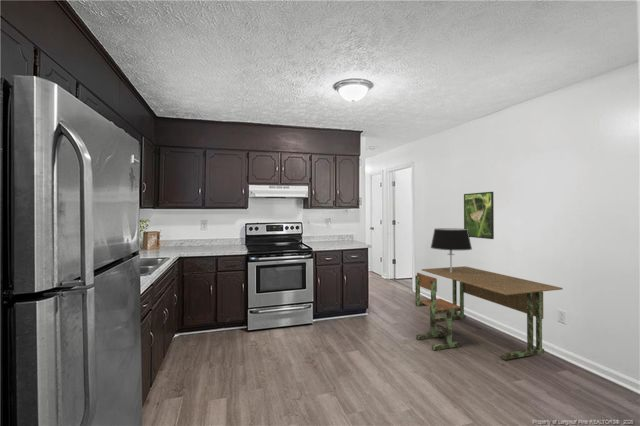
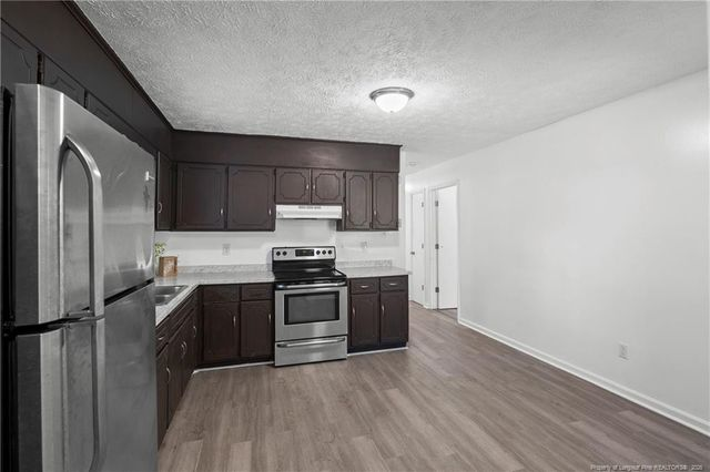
- table lamp (450, 250)
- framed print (477, 215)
- desk (463, 305)
